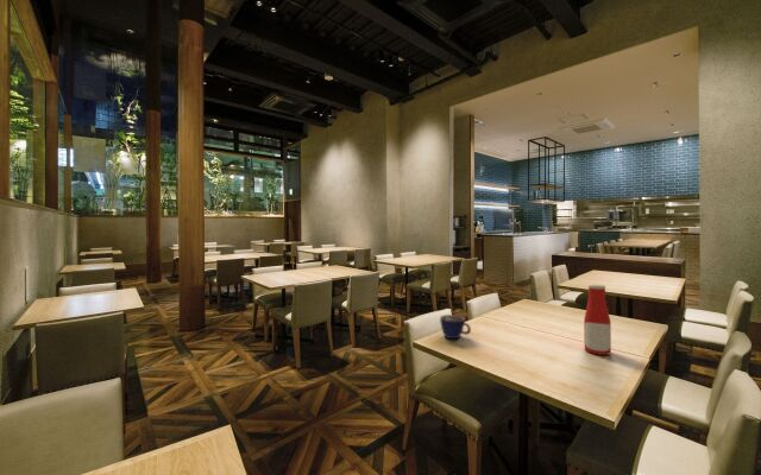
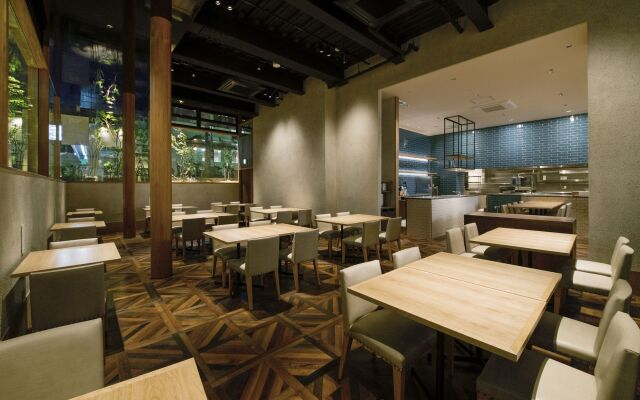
- cup (455, 327)
- bottle (597, 318)
